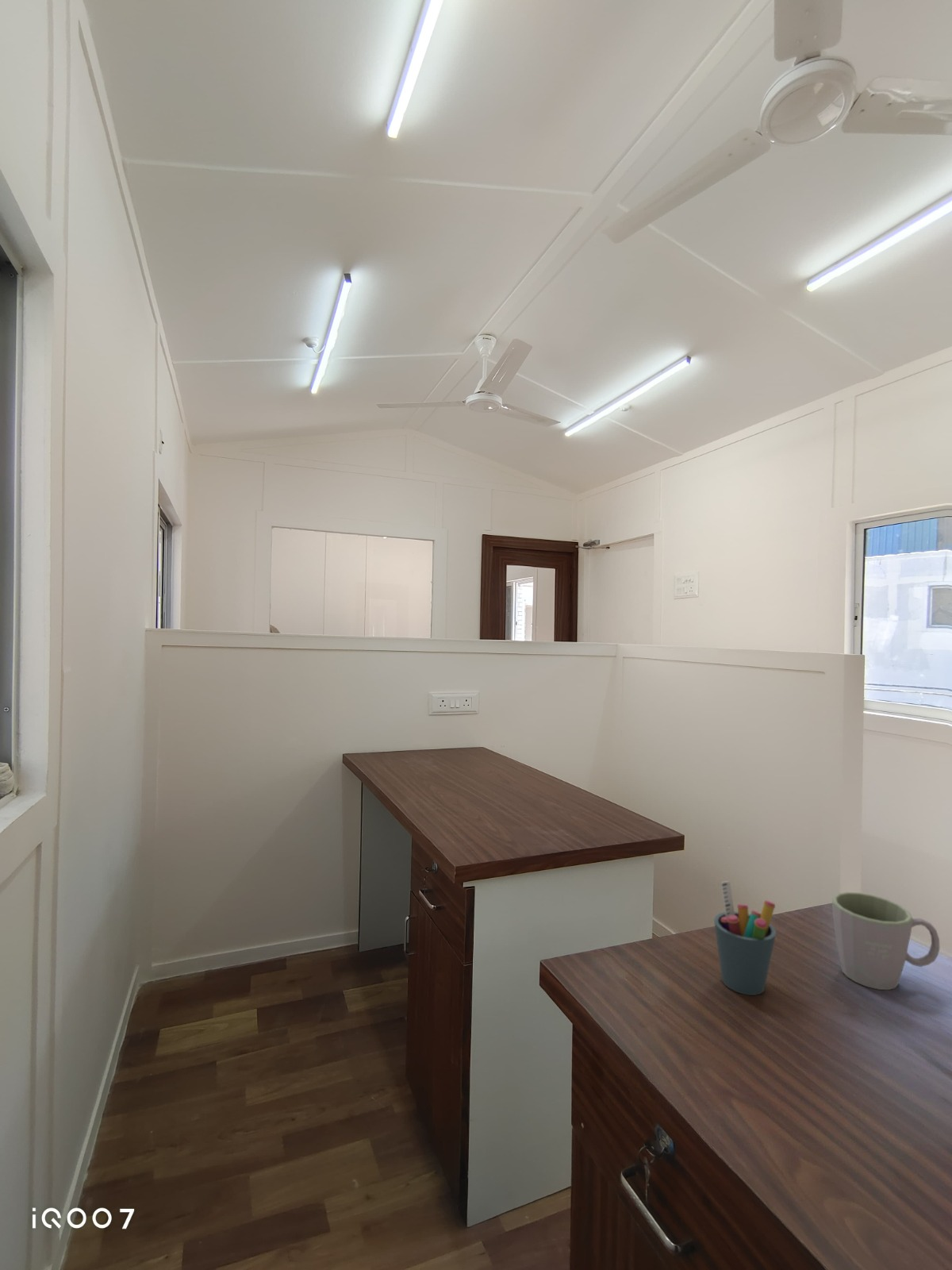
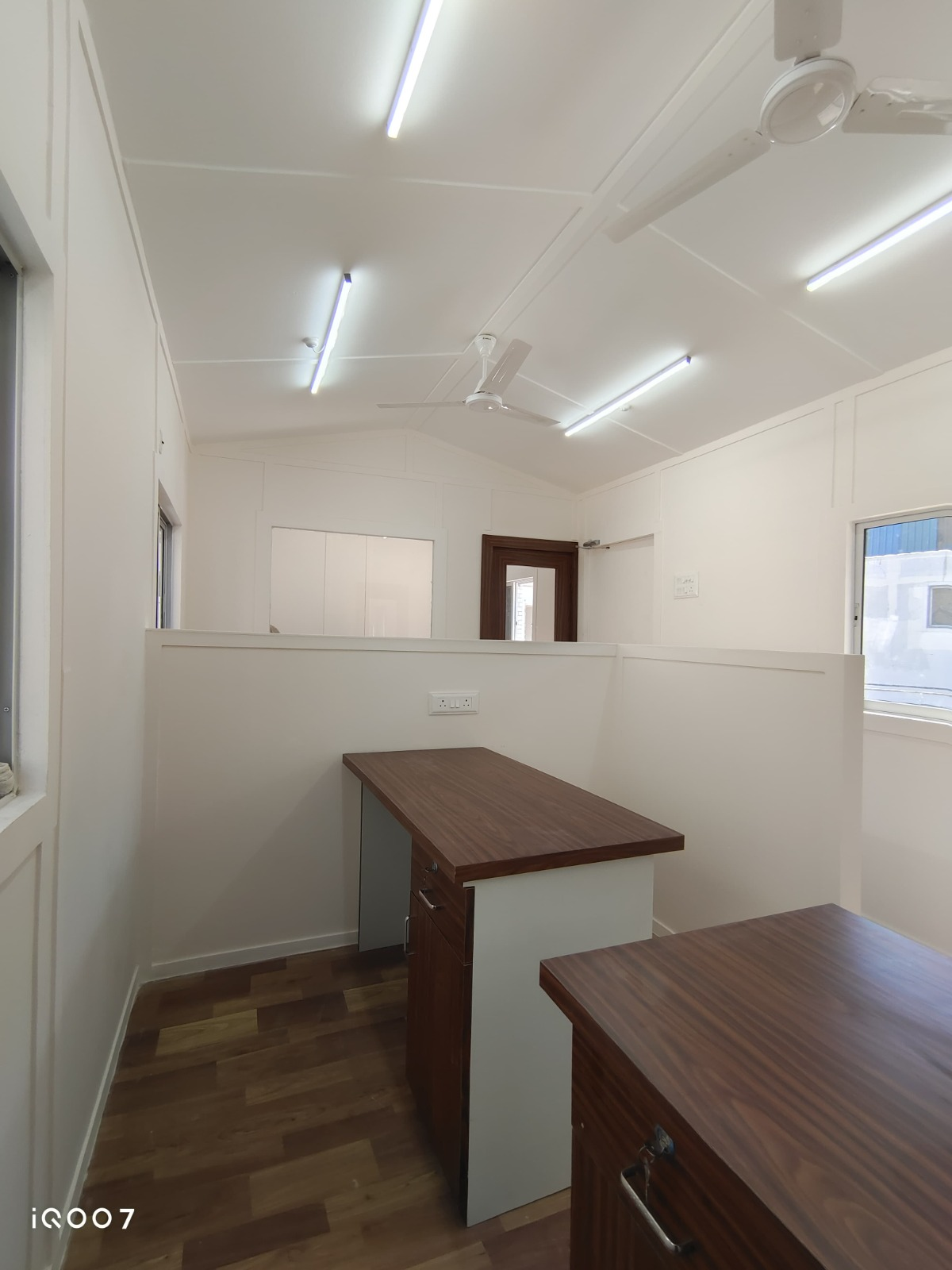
- pen holder (745, 938)
- mug (885, 943)
